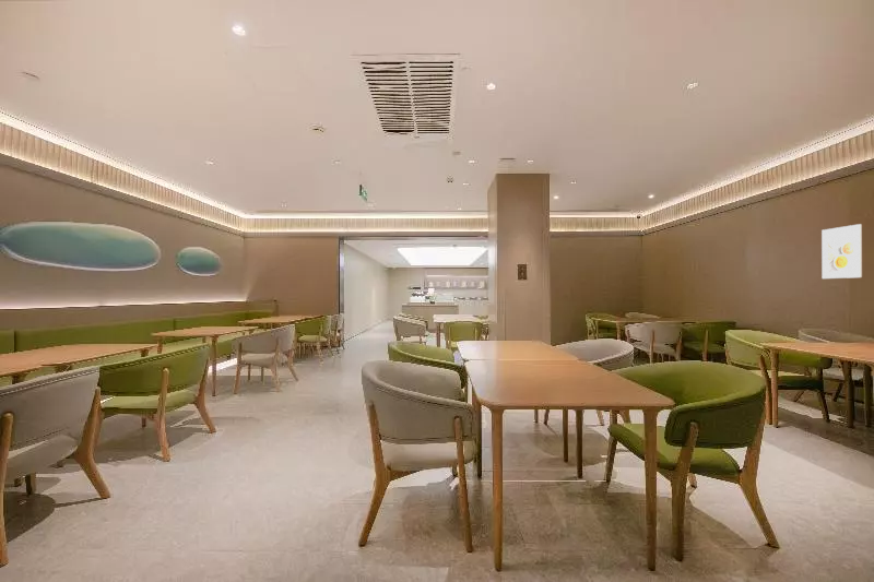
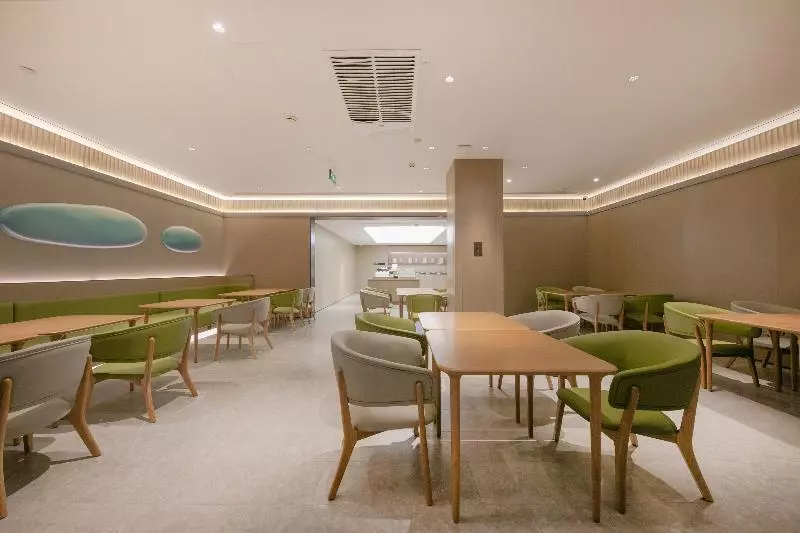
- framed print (840, 252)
